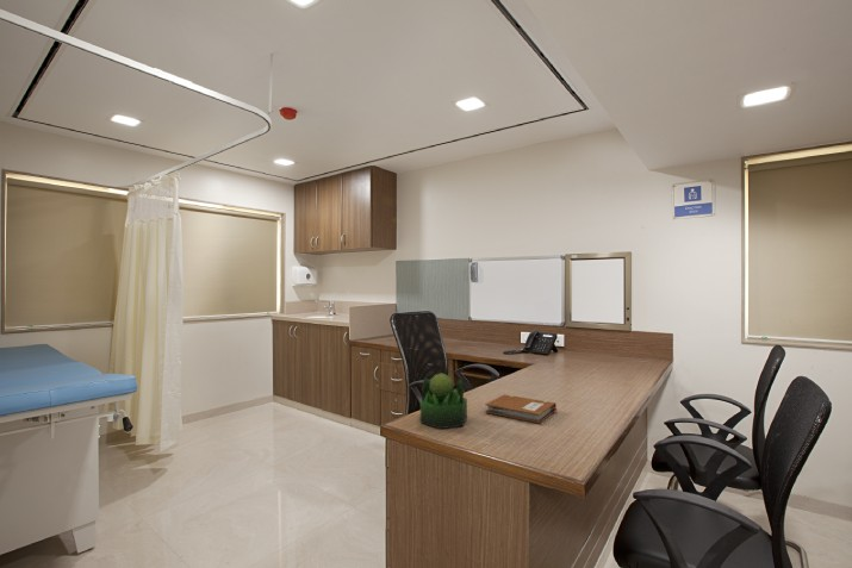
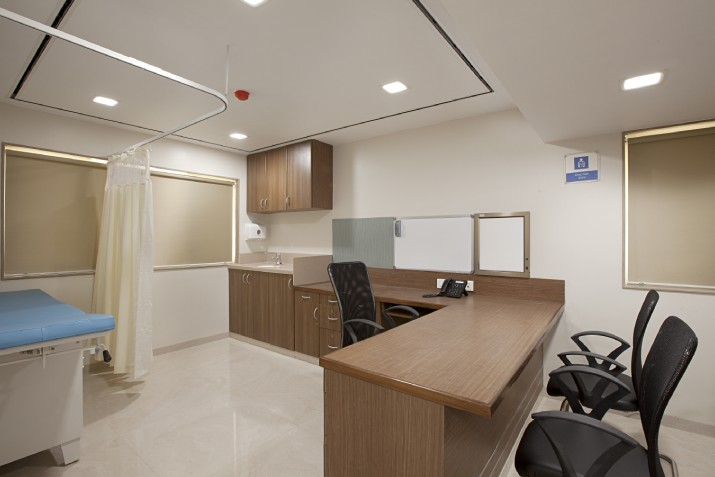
- plant (443, 395)
- notebook (522, 407)
